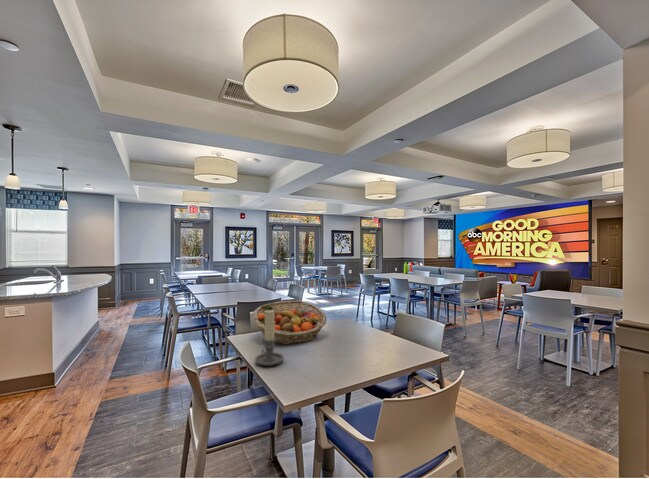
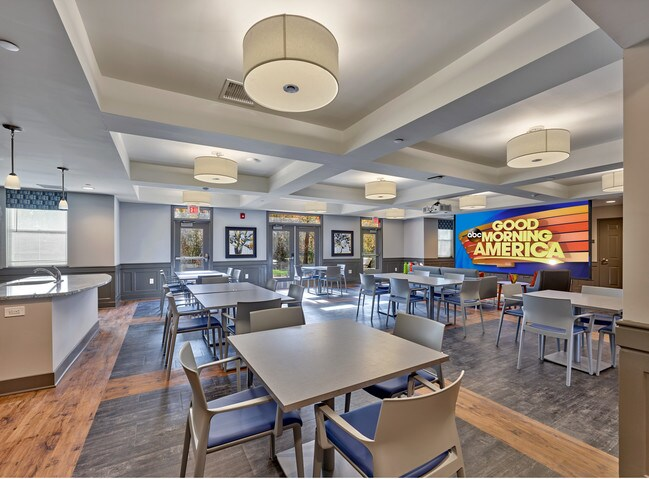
- fruit basket (290, 321)
- candle holder (268, 335)
